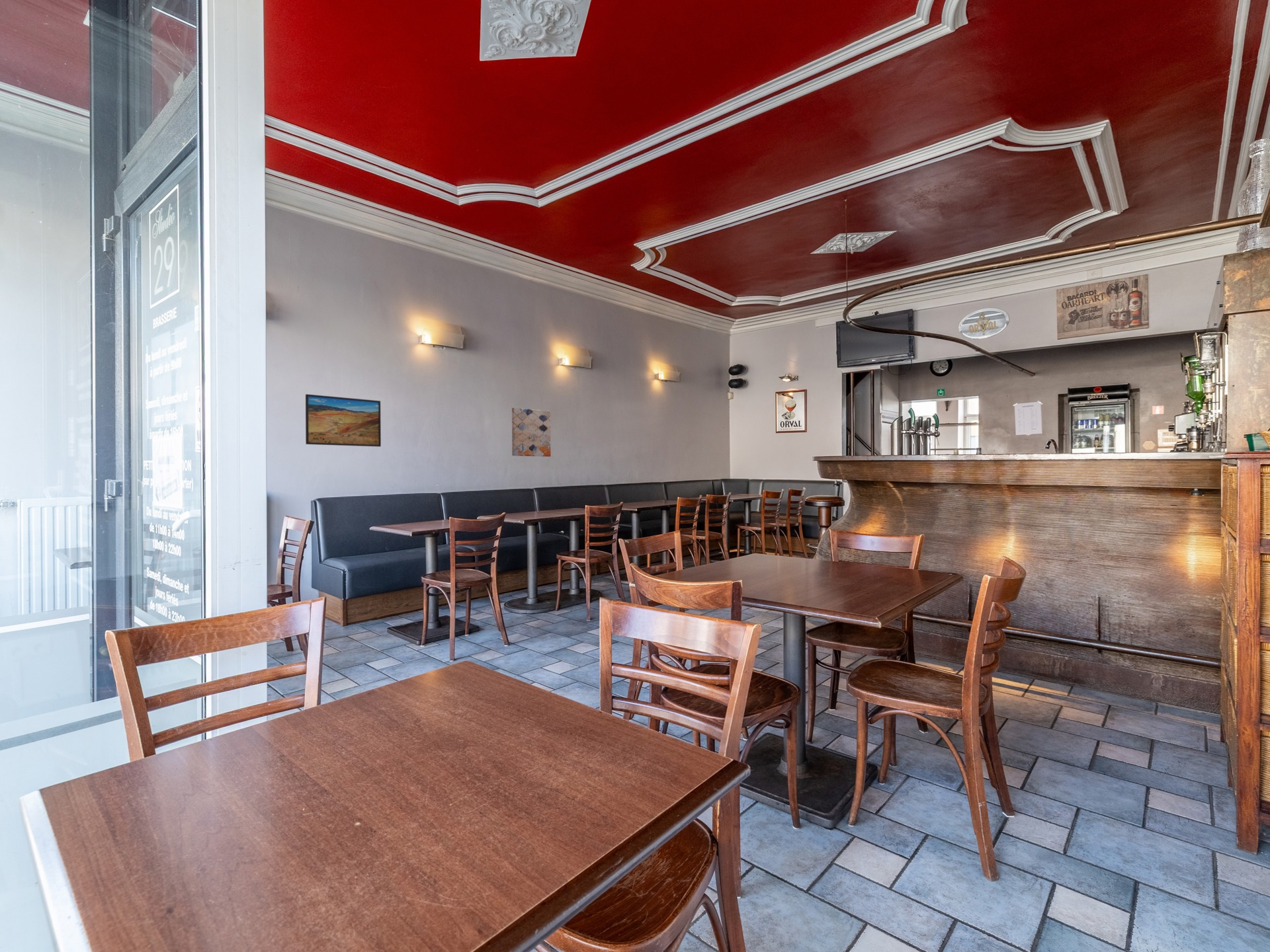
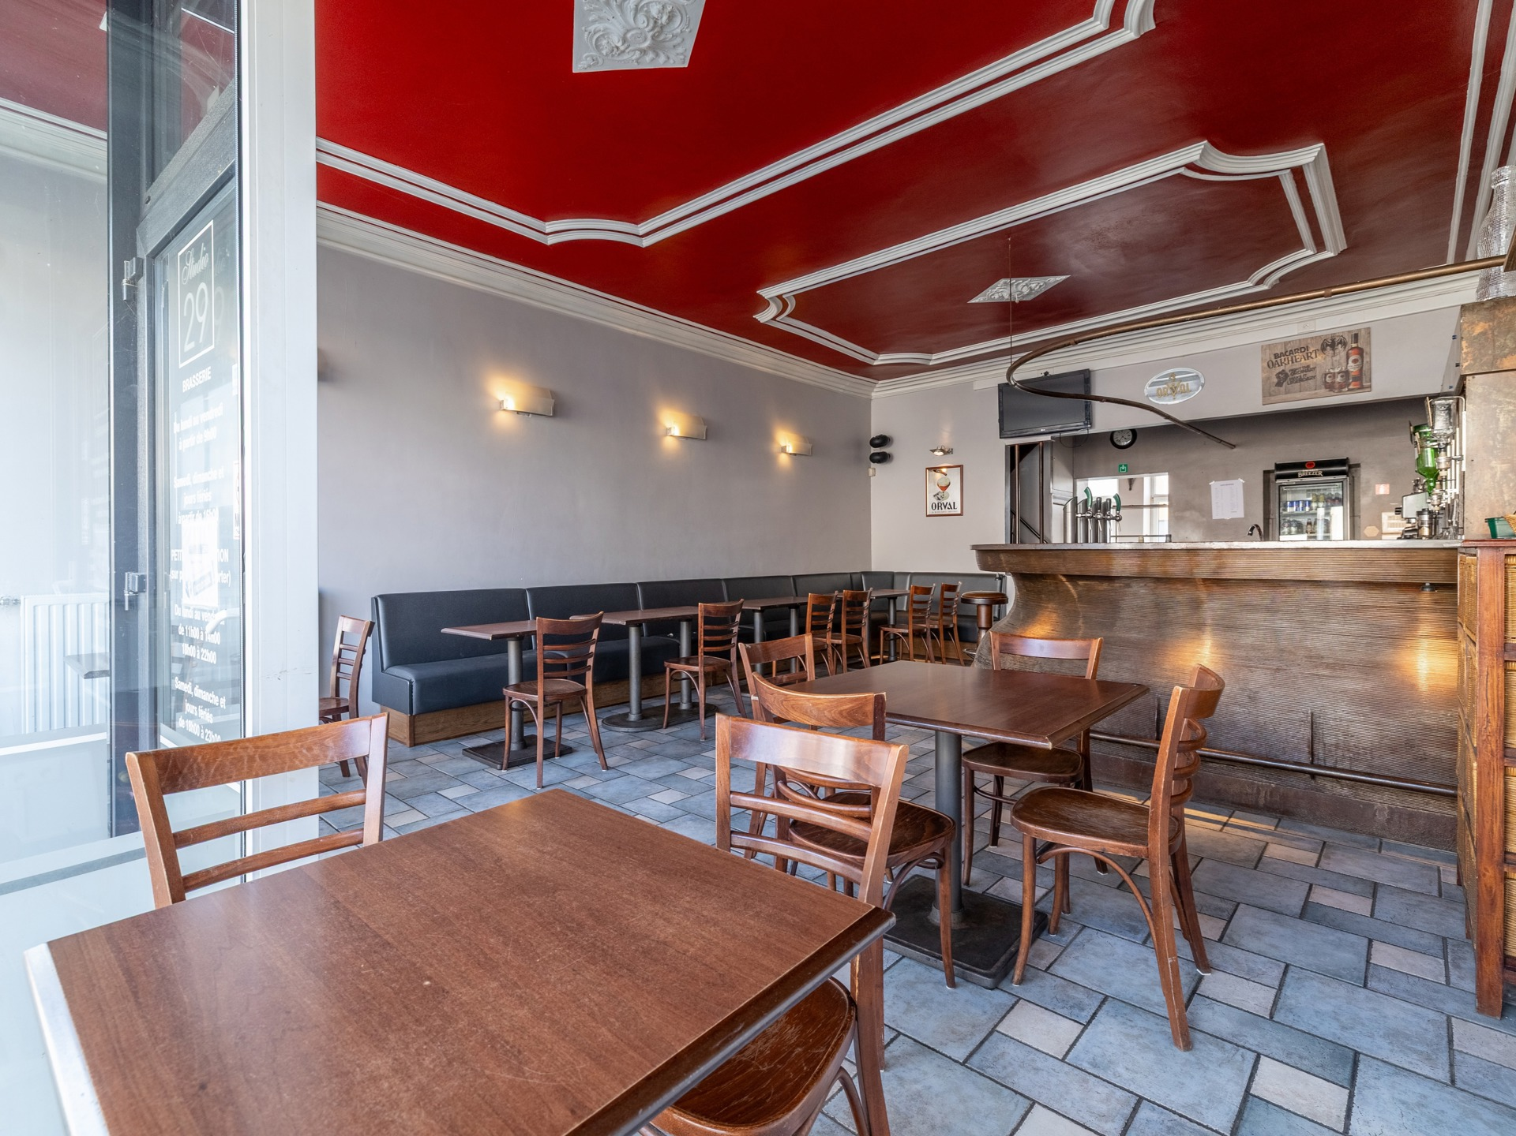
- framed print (345, 421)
- wall art (531, 432)
